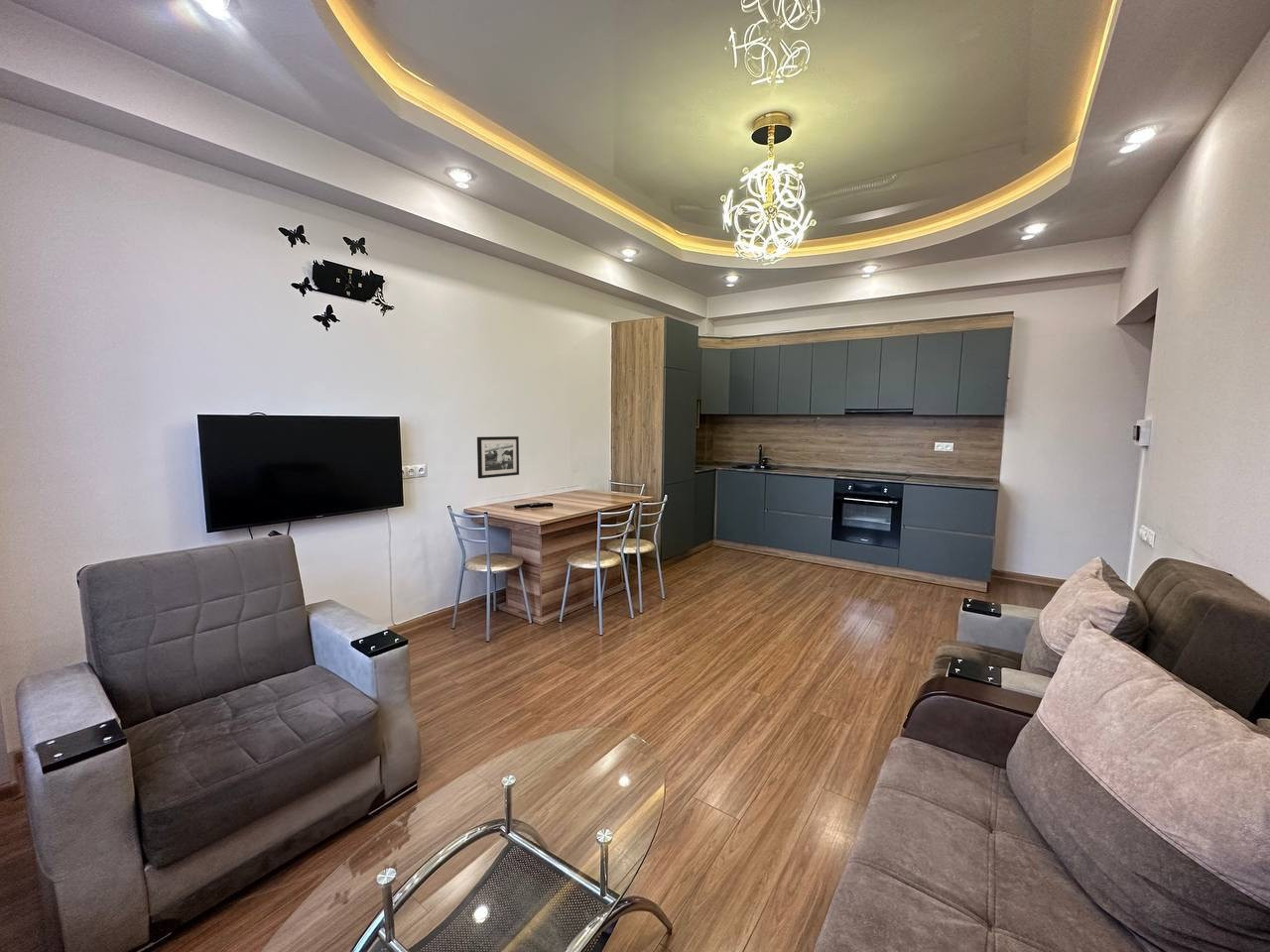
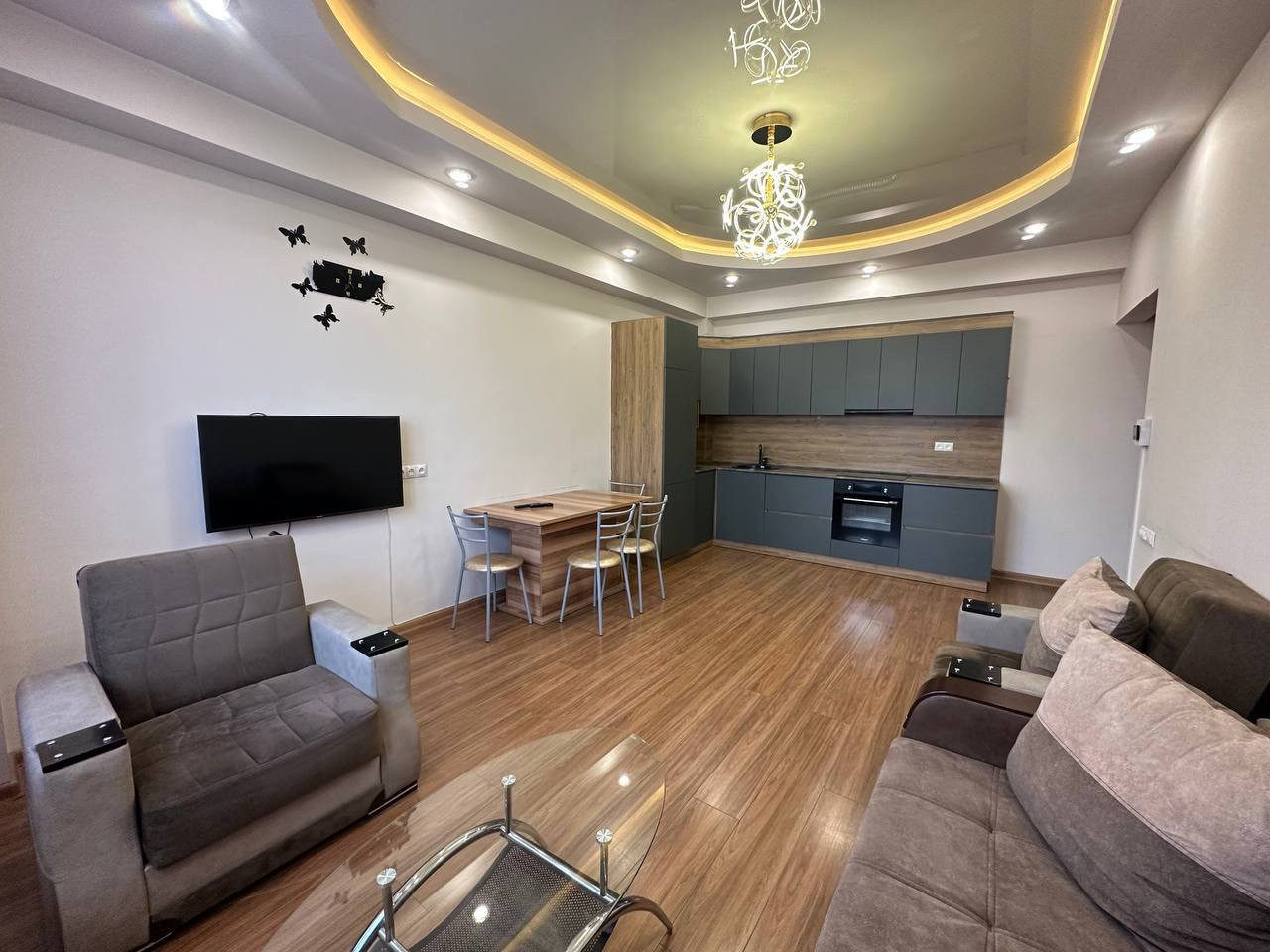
- picture frame (498, 456)
